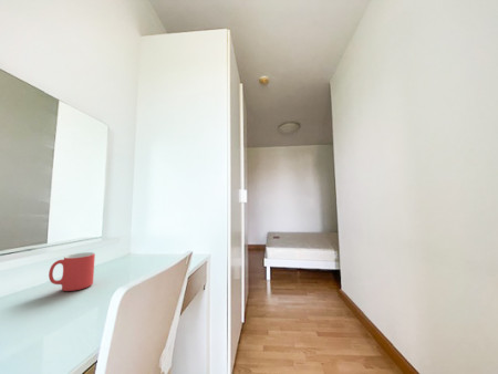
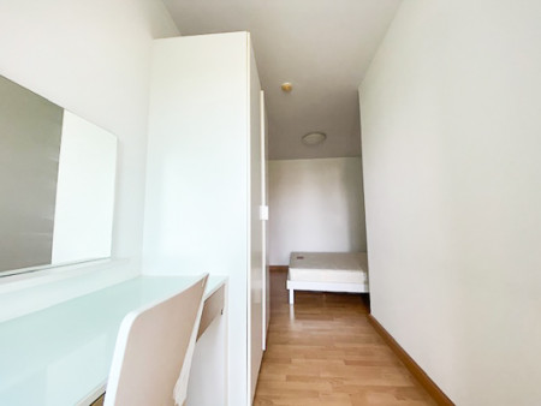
- mug (72, 271)
